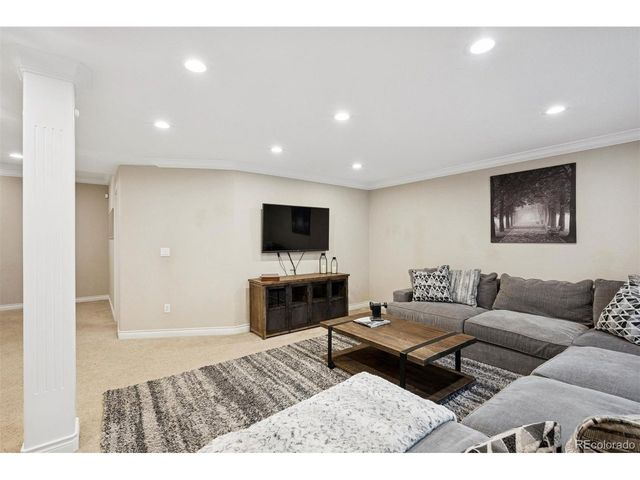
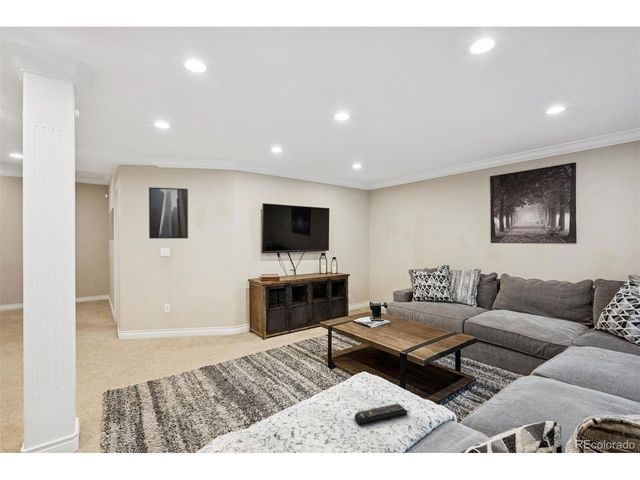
+ remote control (381, 413)
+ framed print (168, 213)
